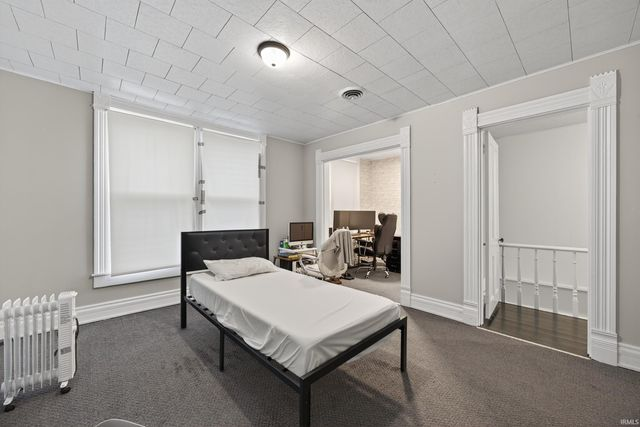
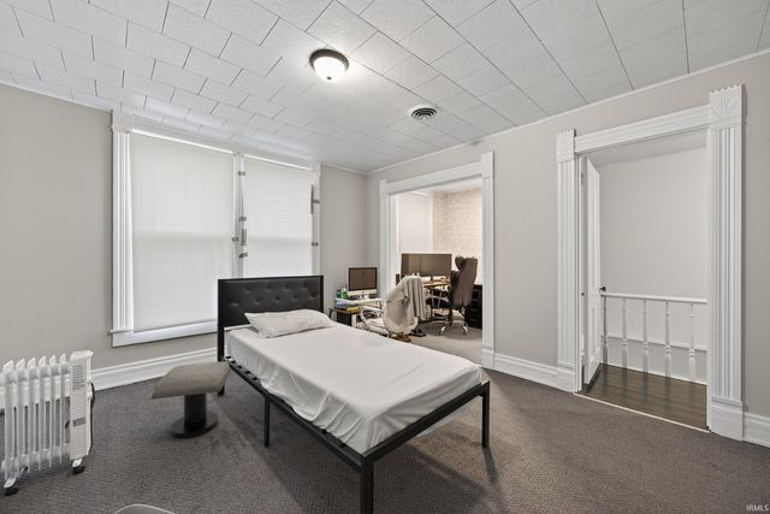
+ stool (195, 396)
